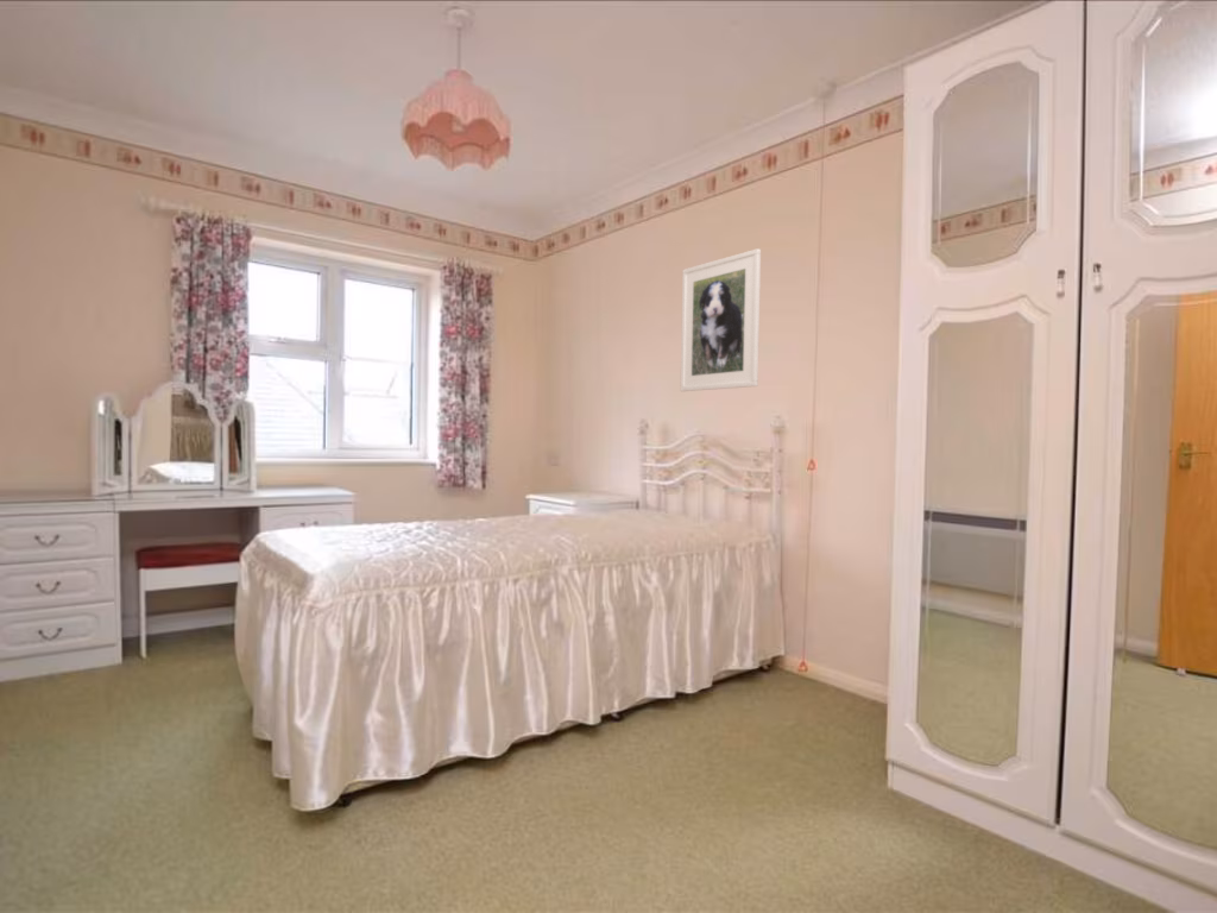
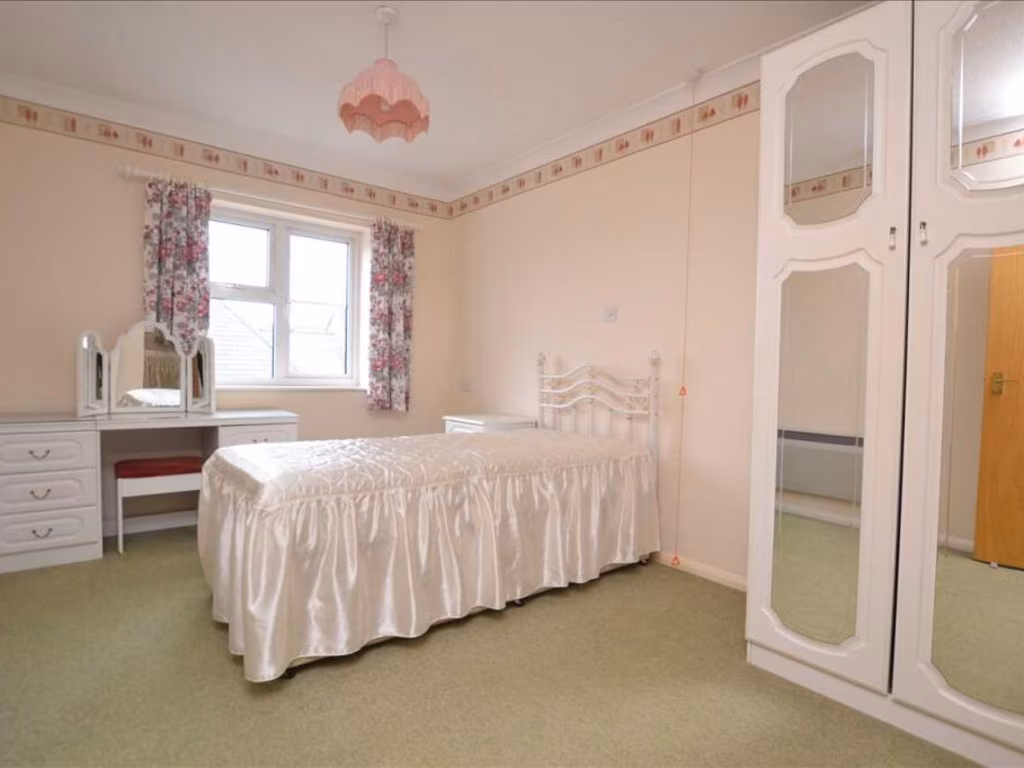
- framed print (718, 325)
